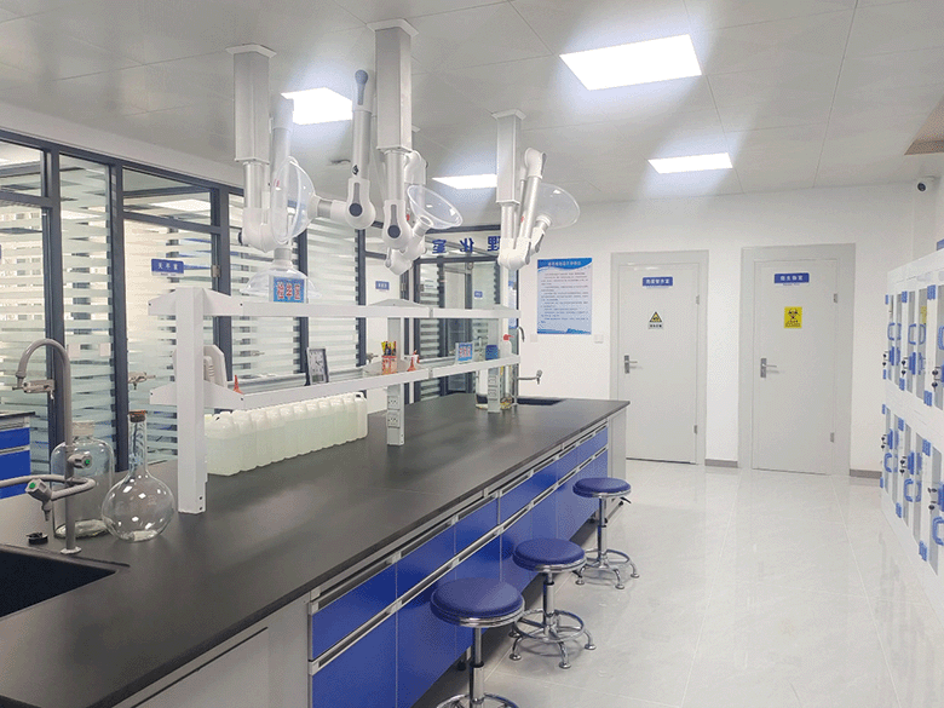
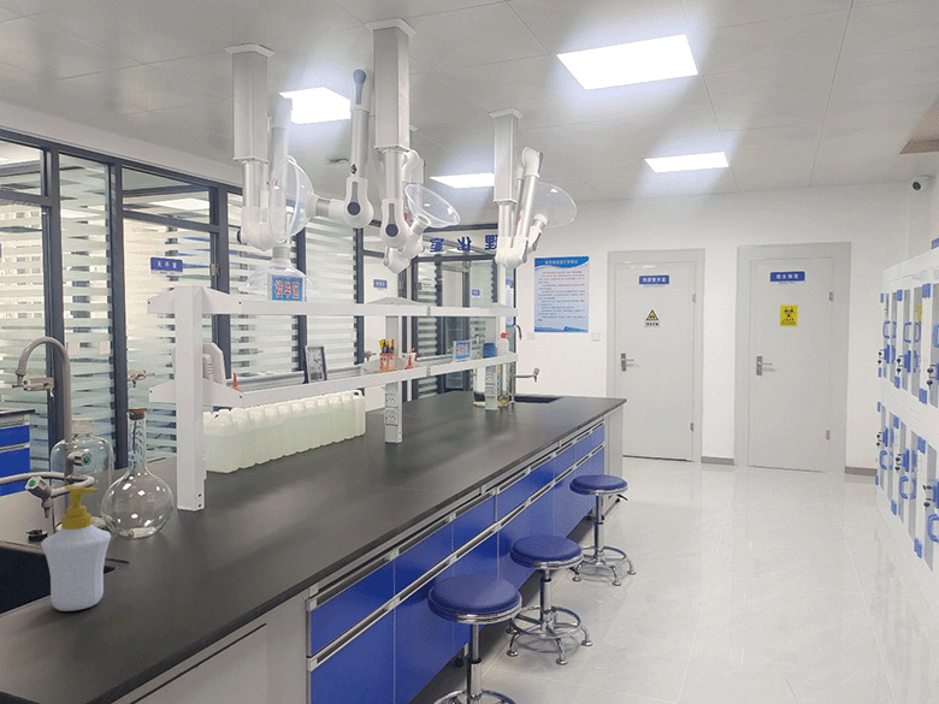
+ soap bottle (76, 545)
